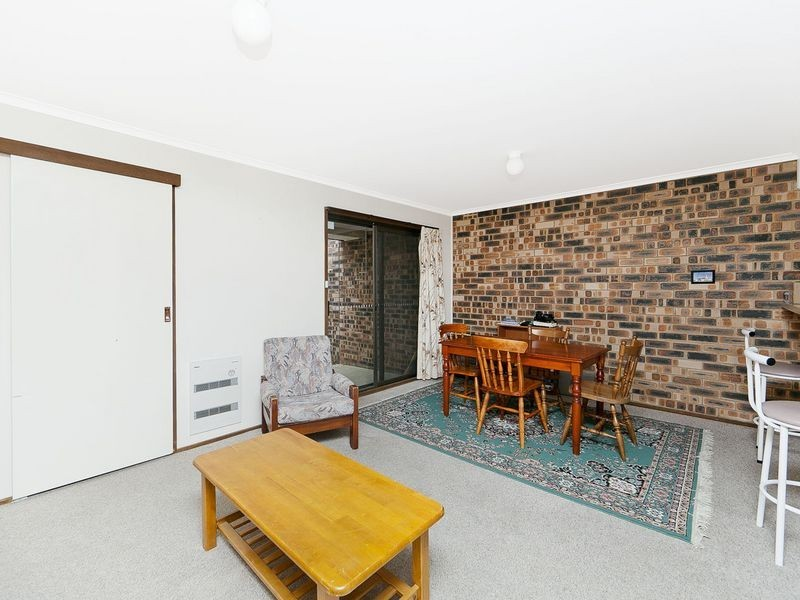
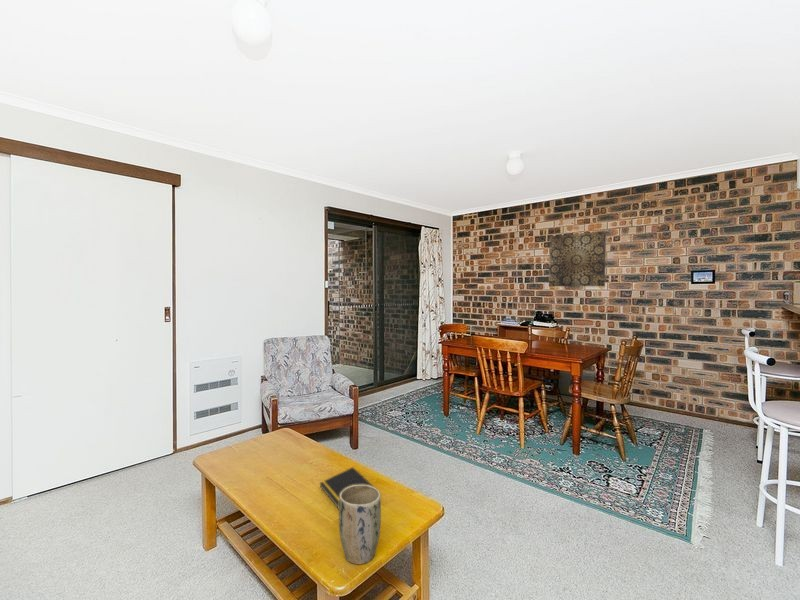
+ notepad (346, 487)
+ plant pot (359, 524)
+ wall art (576, 260)
